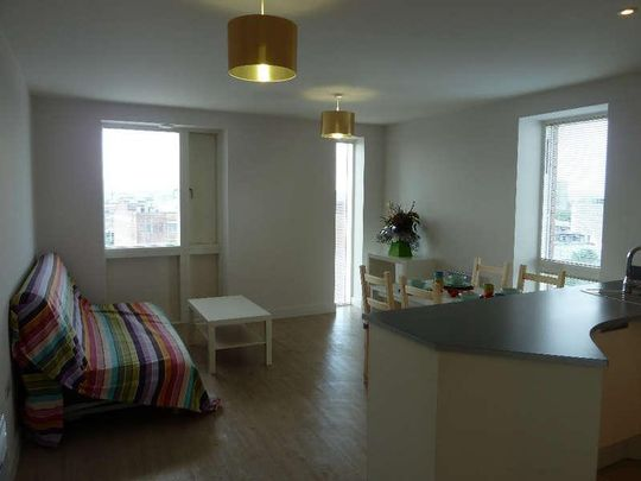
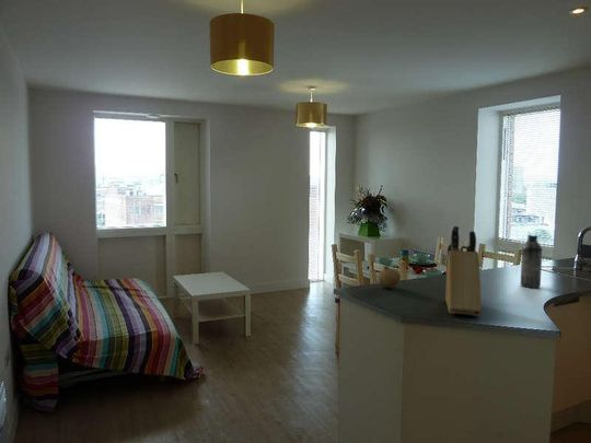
+ fruit (389, 277)
+ water bottle (531, 260)
+ knife block (462, 267)
